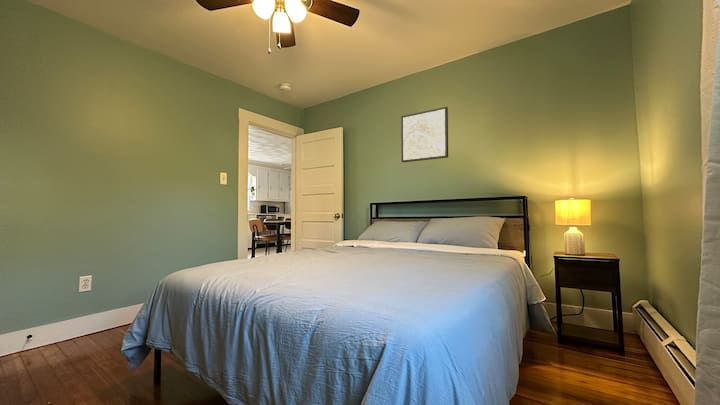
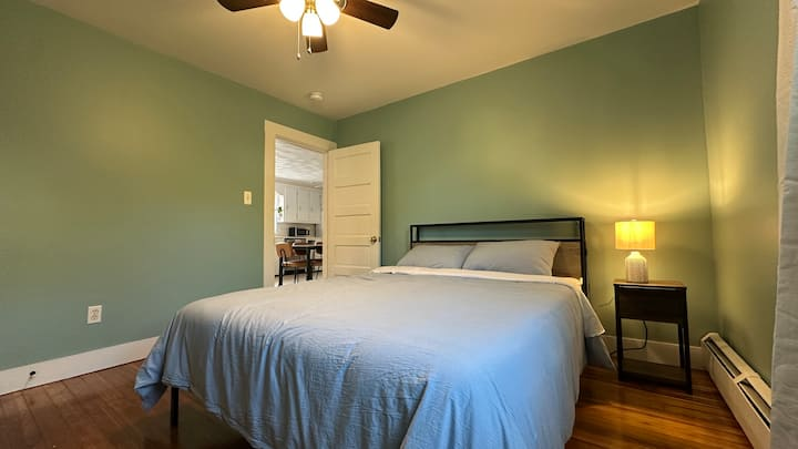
- wall art (423, 135)
